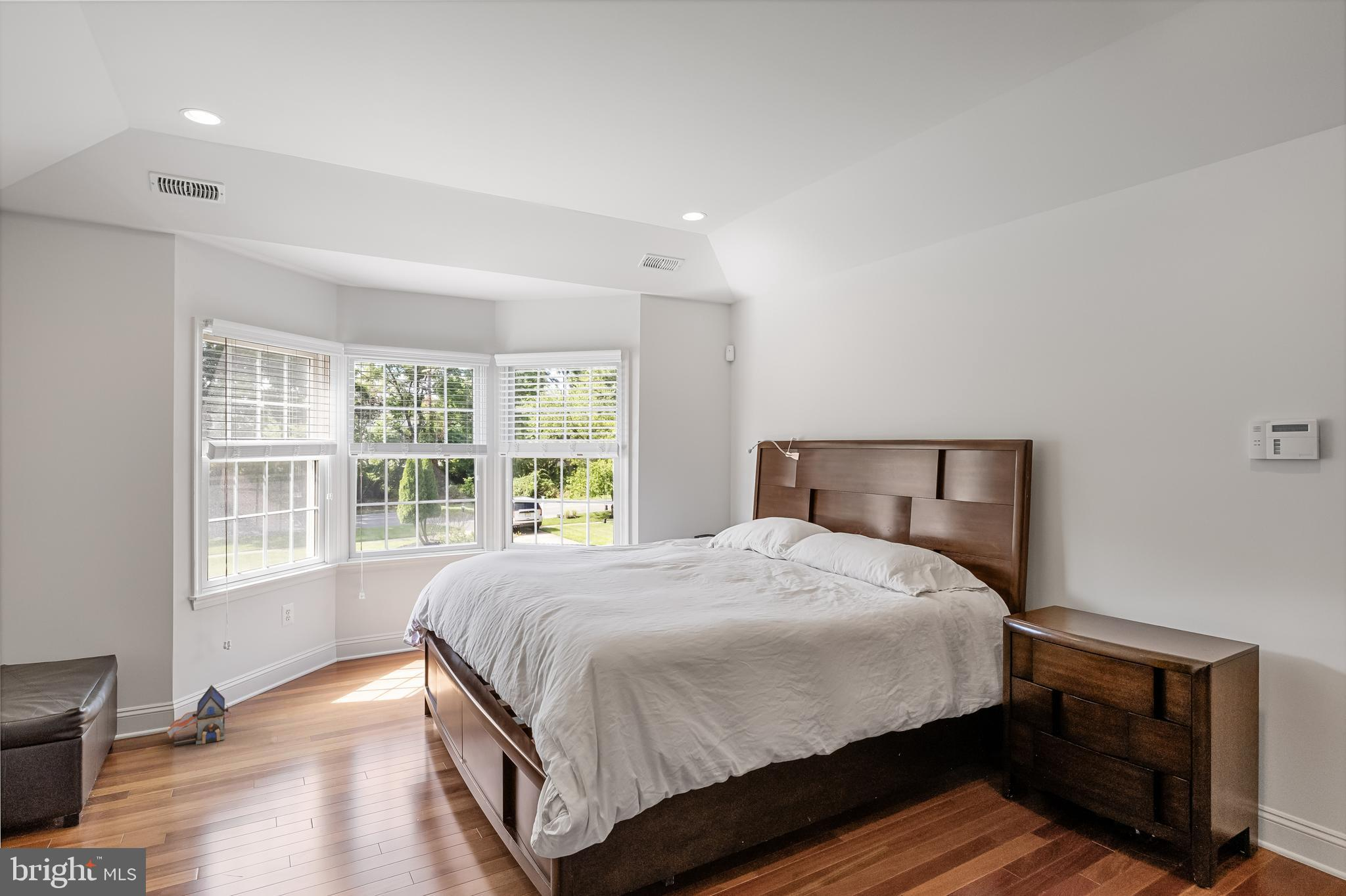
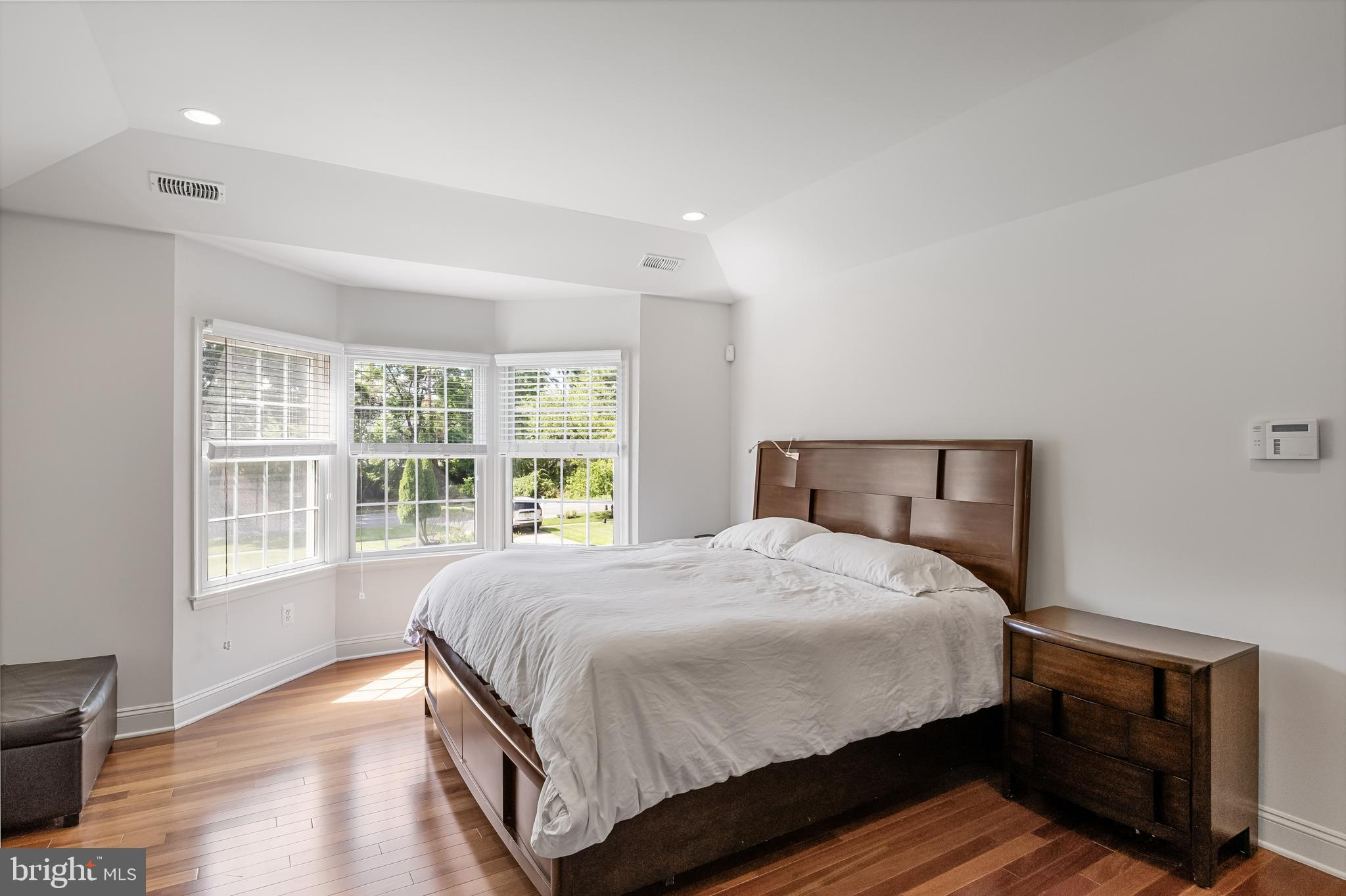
- toy house (200, 715)
